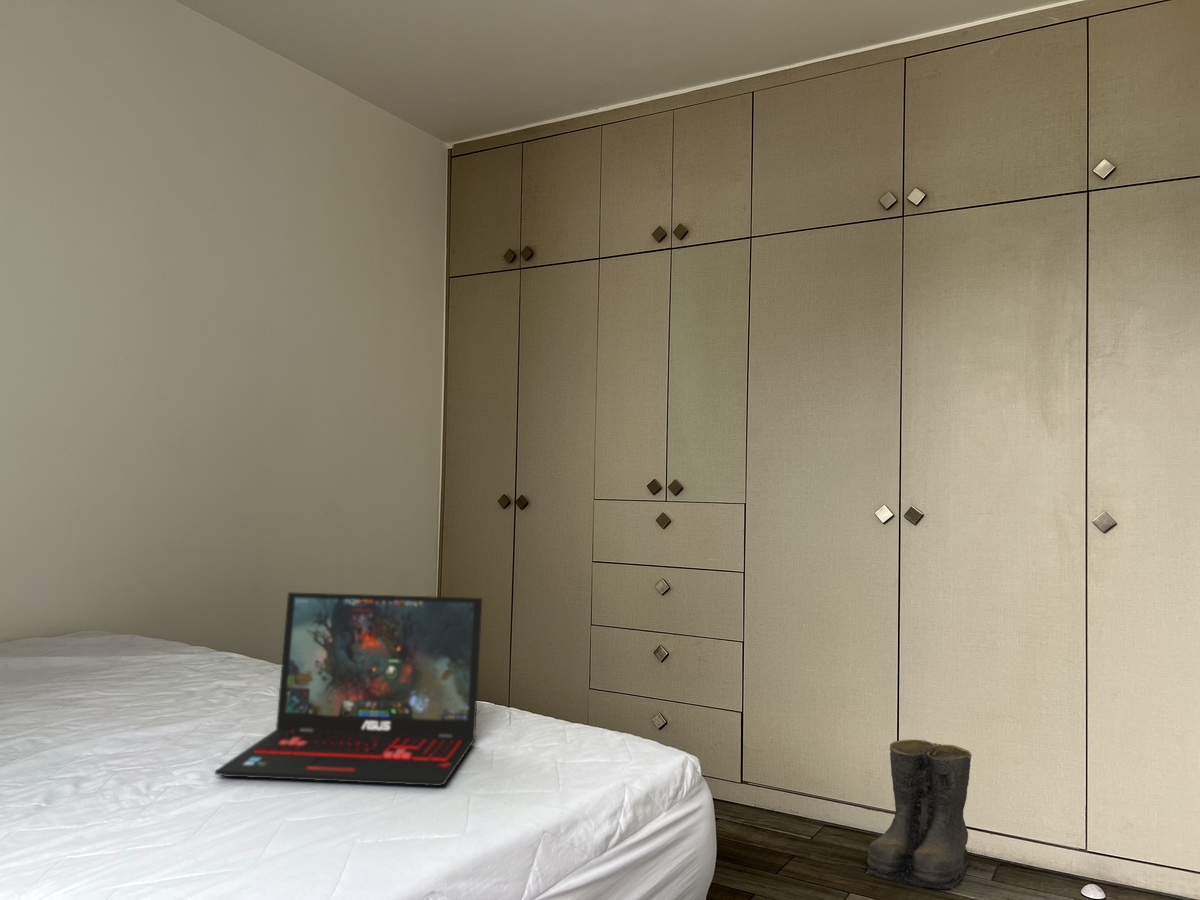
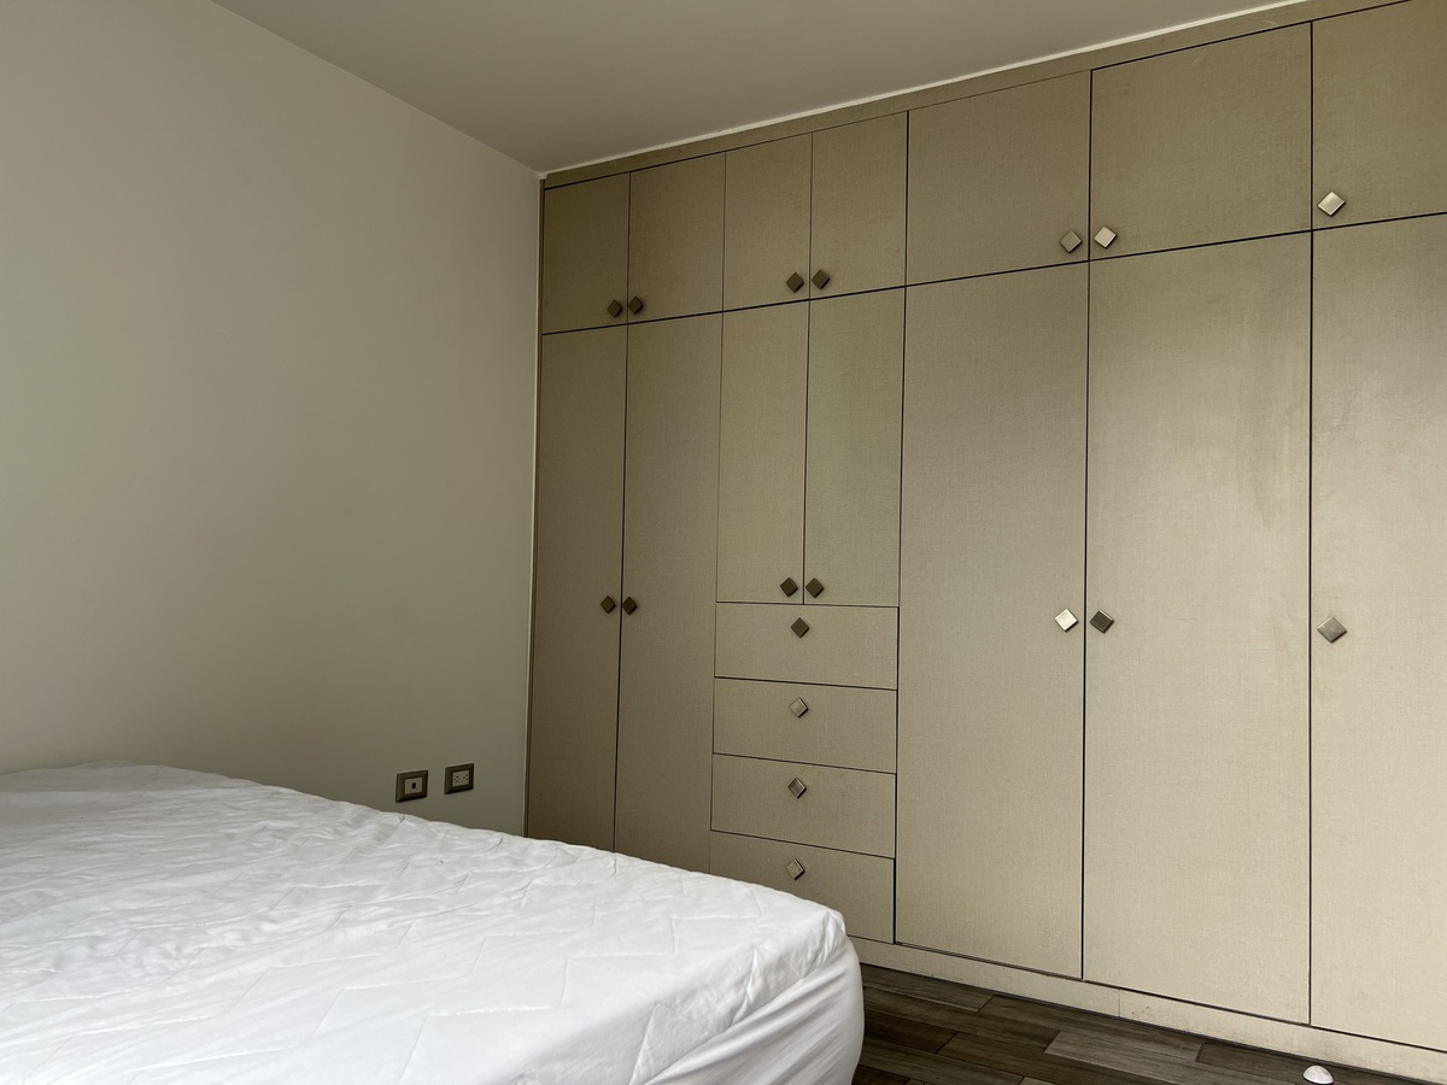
- boots (921, 808)
- laptop (358, 681)
